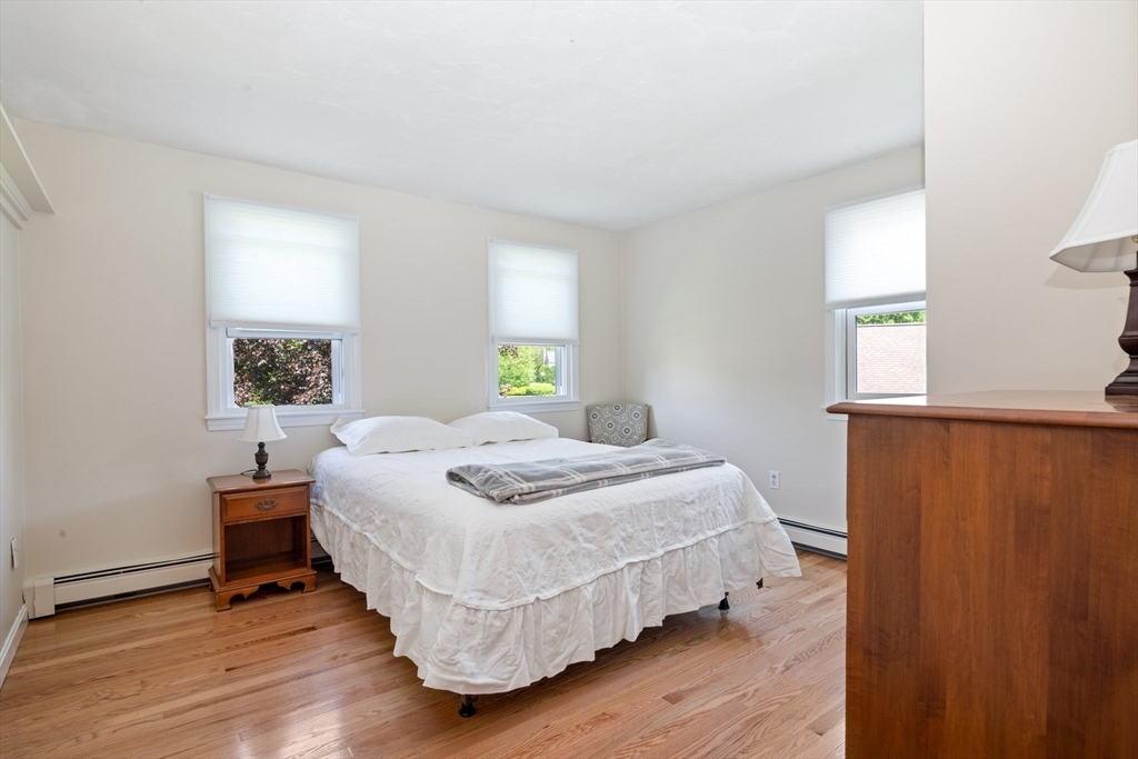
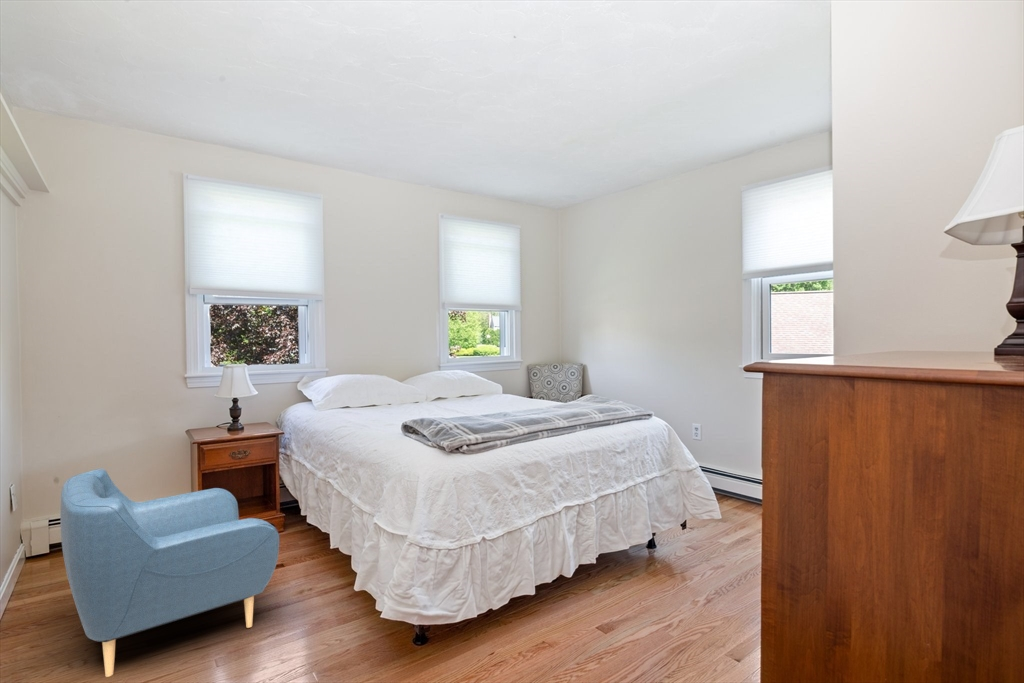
+ armchair (181, 547)
